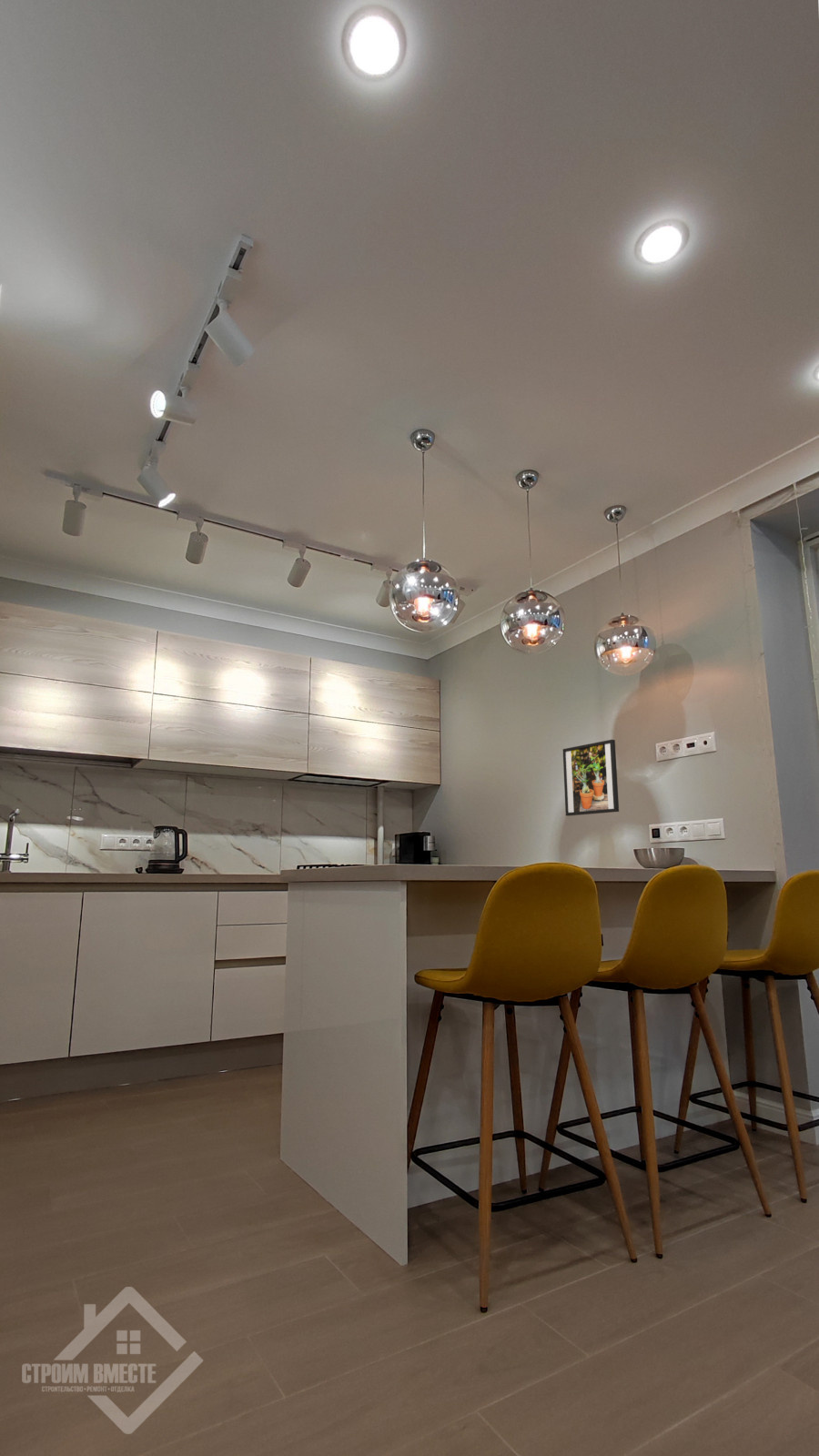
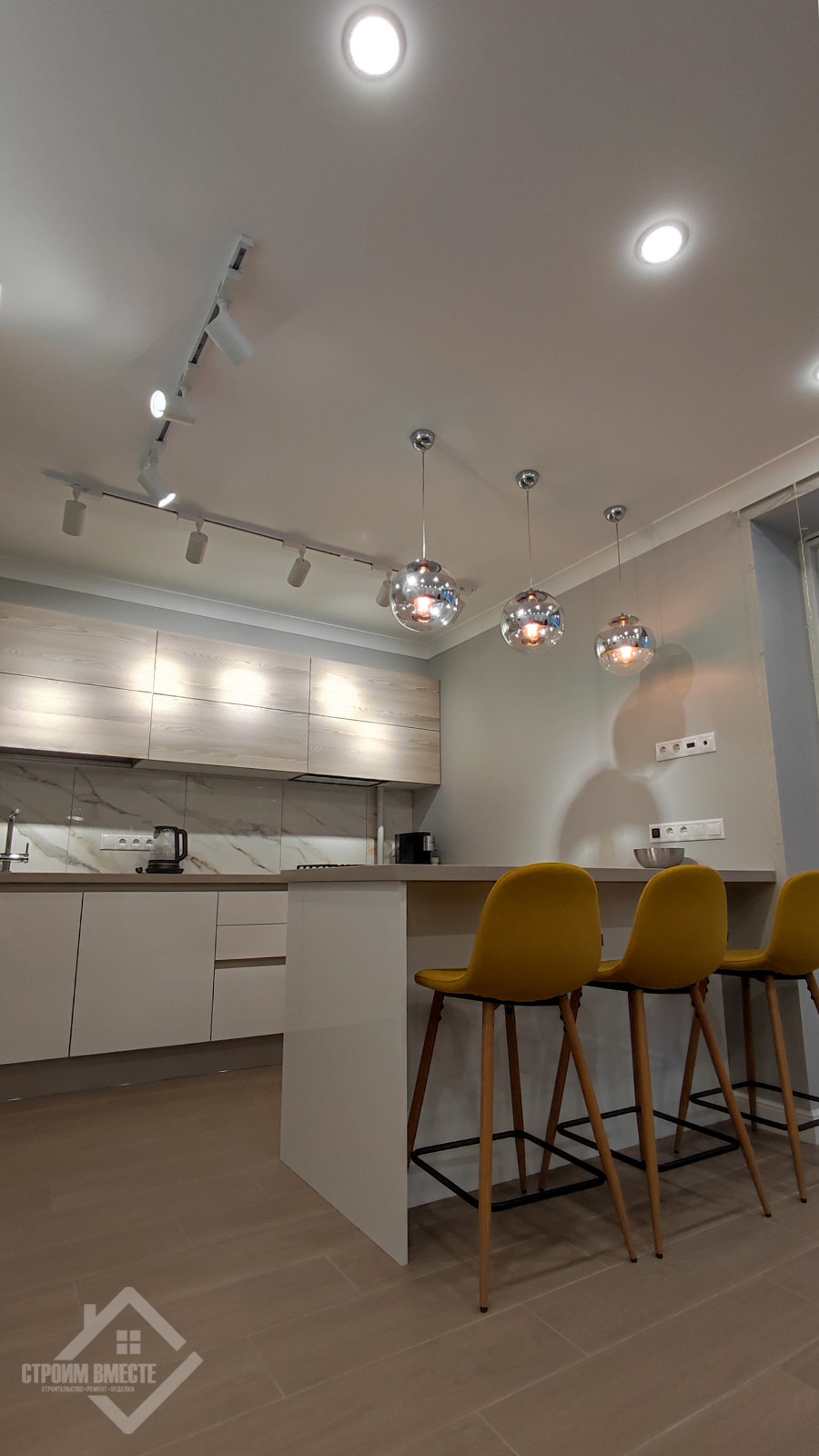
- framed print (589, 778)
